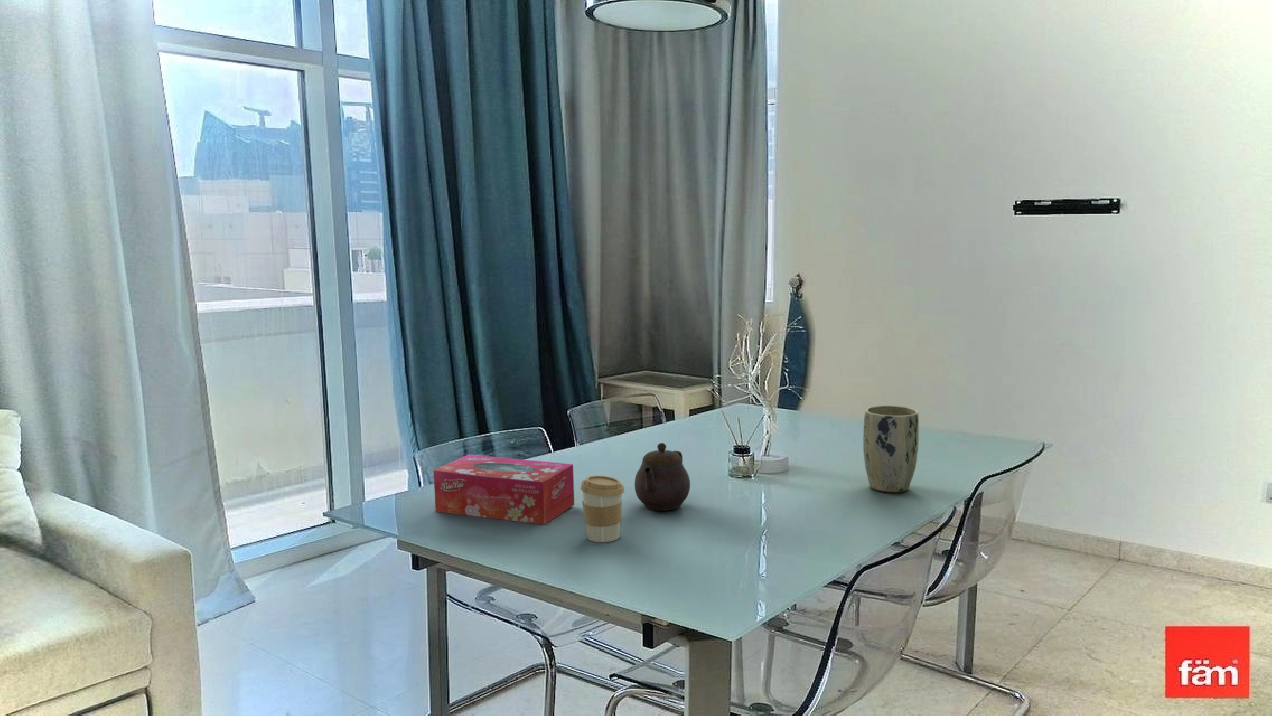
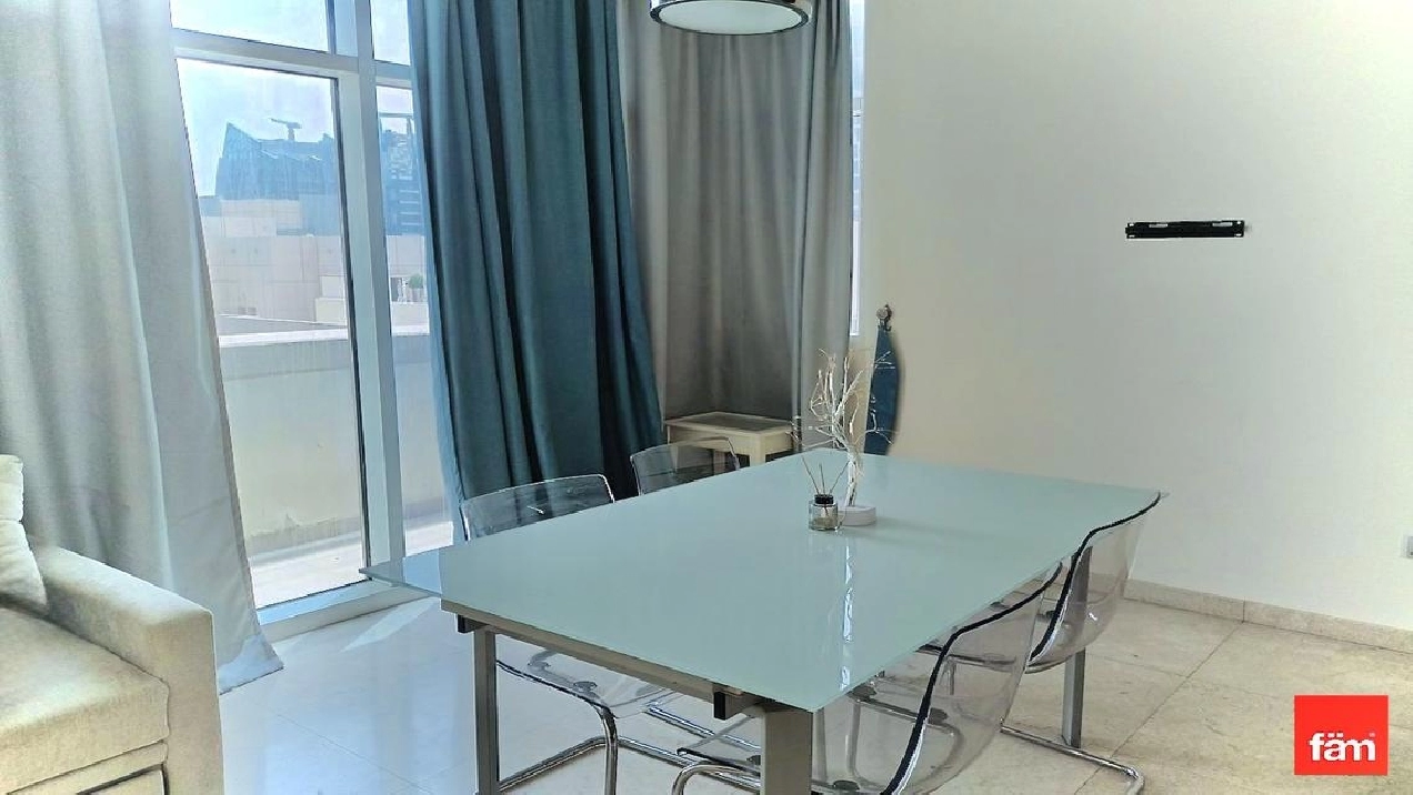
- teapot (664, 473)
- tissue box (504, 487)
- coffee cup (602, 507)
- plant pot (890, 449)
